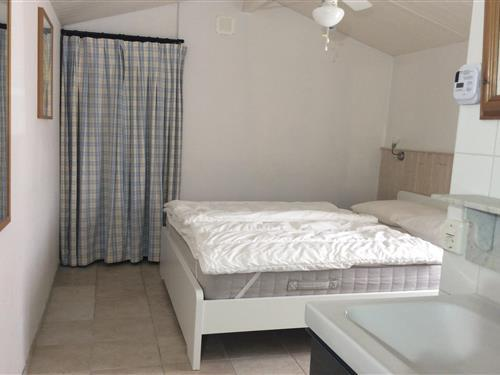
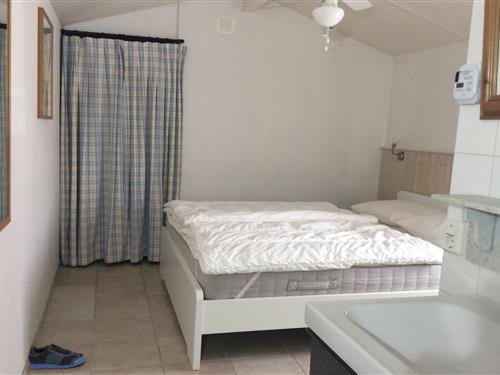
+ sneaker (56, 354)
